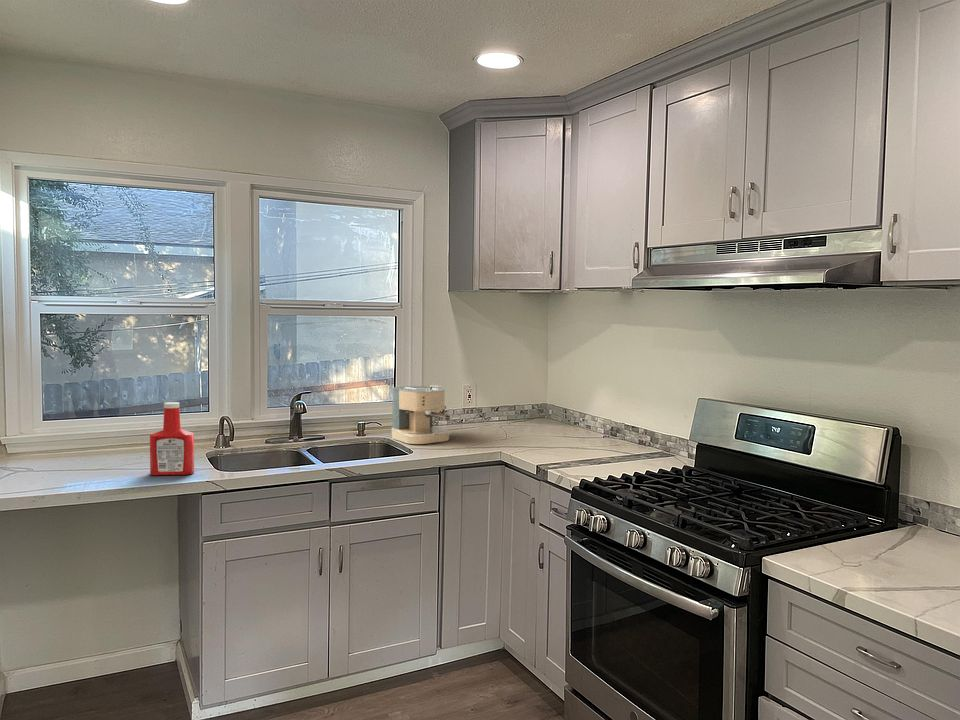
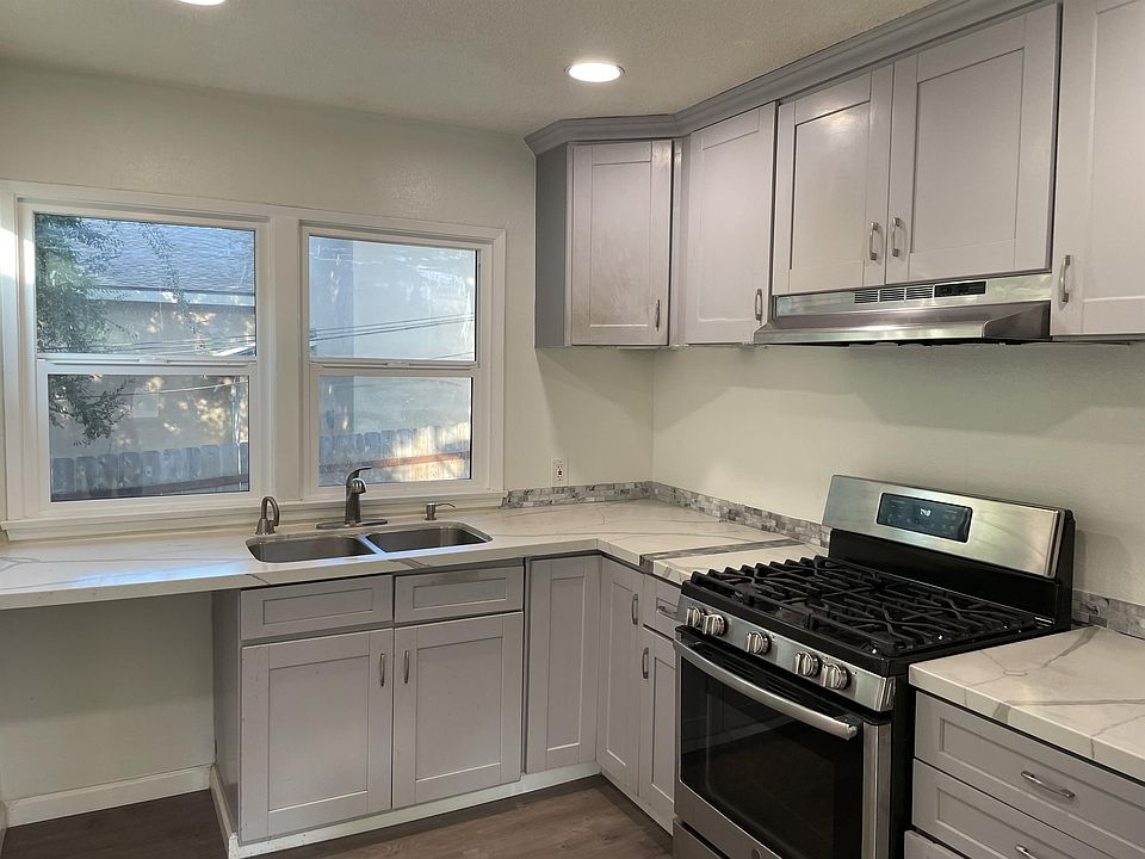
- coffee maker (423, 412)
- soap bottle (172, 438)
